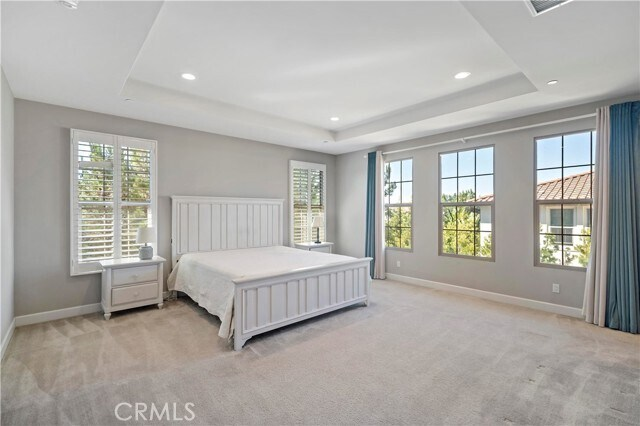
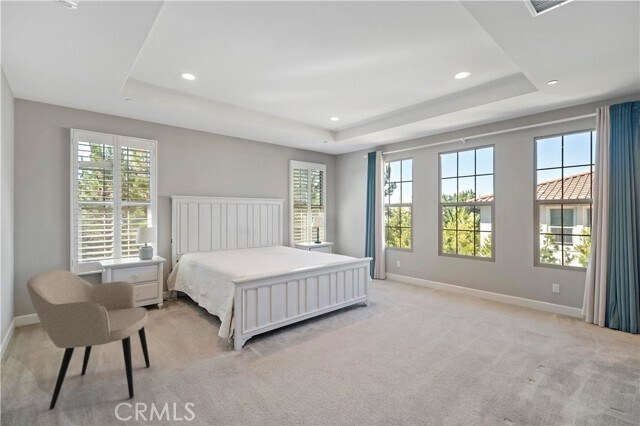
+ armchair (93, 328)
